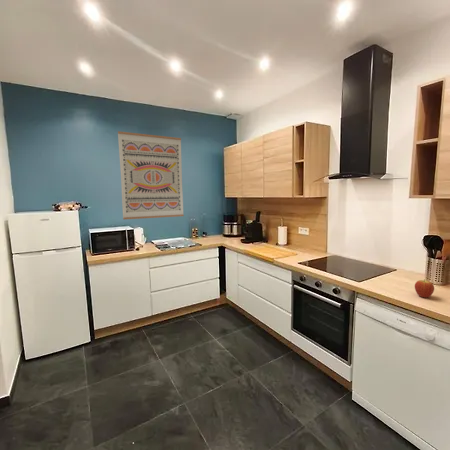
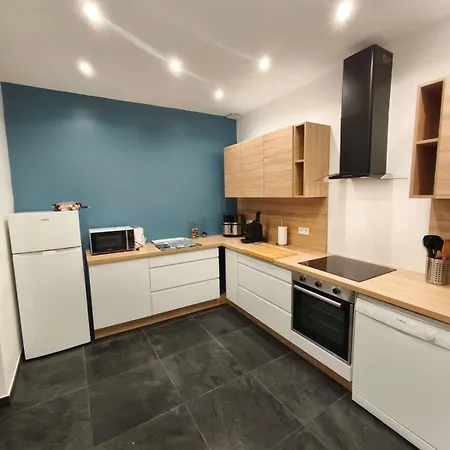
- wall art (153, 177)
- fruit (424, 287)
